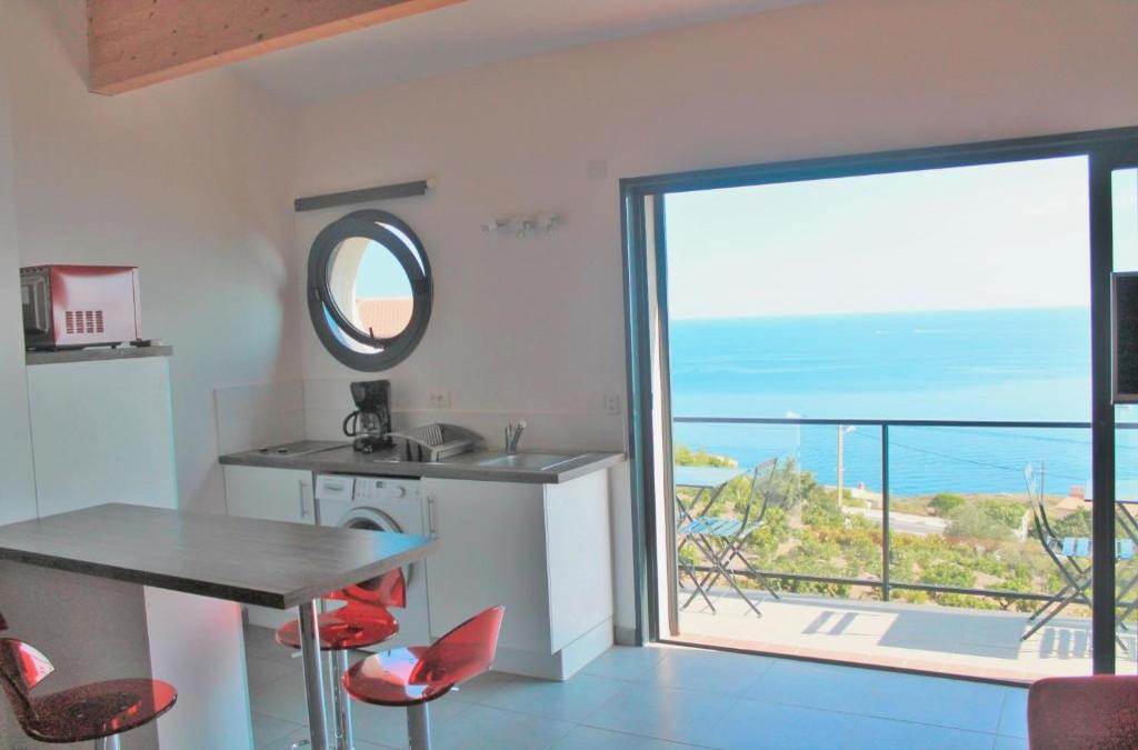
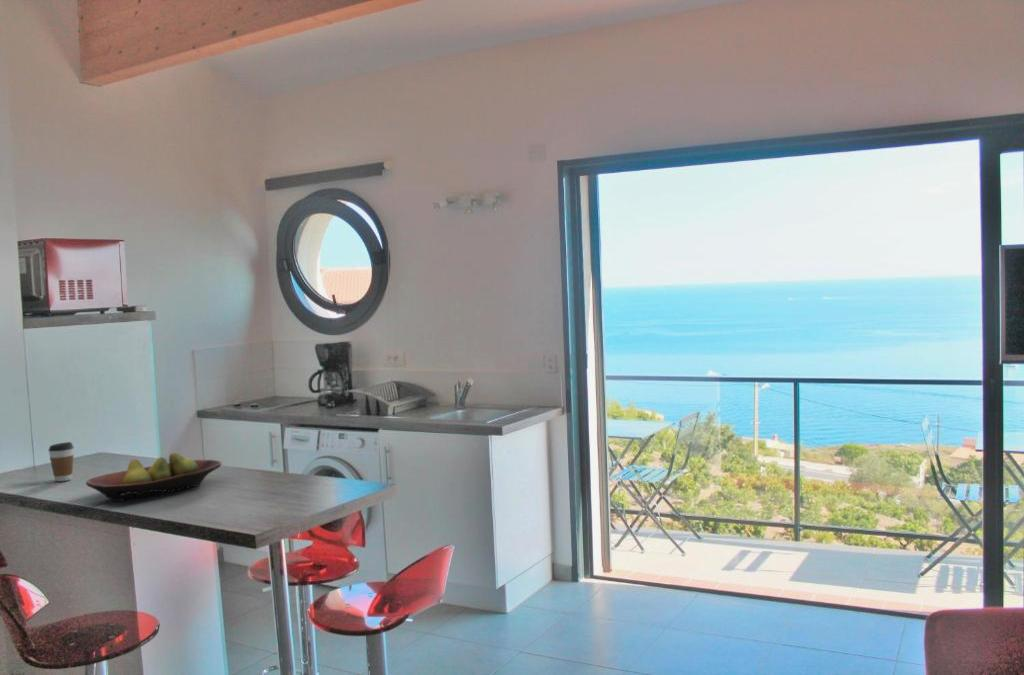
+ coffee cup (62, 461)
+ fruit bowl (156, 473)
